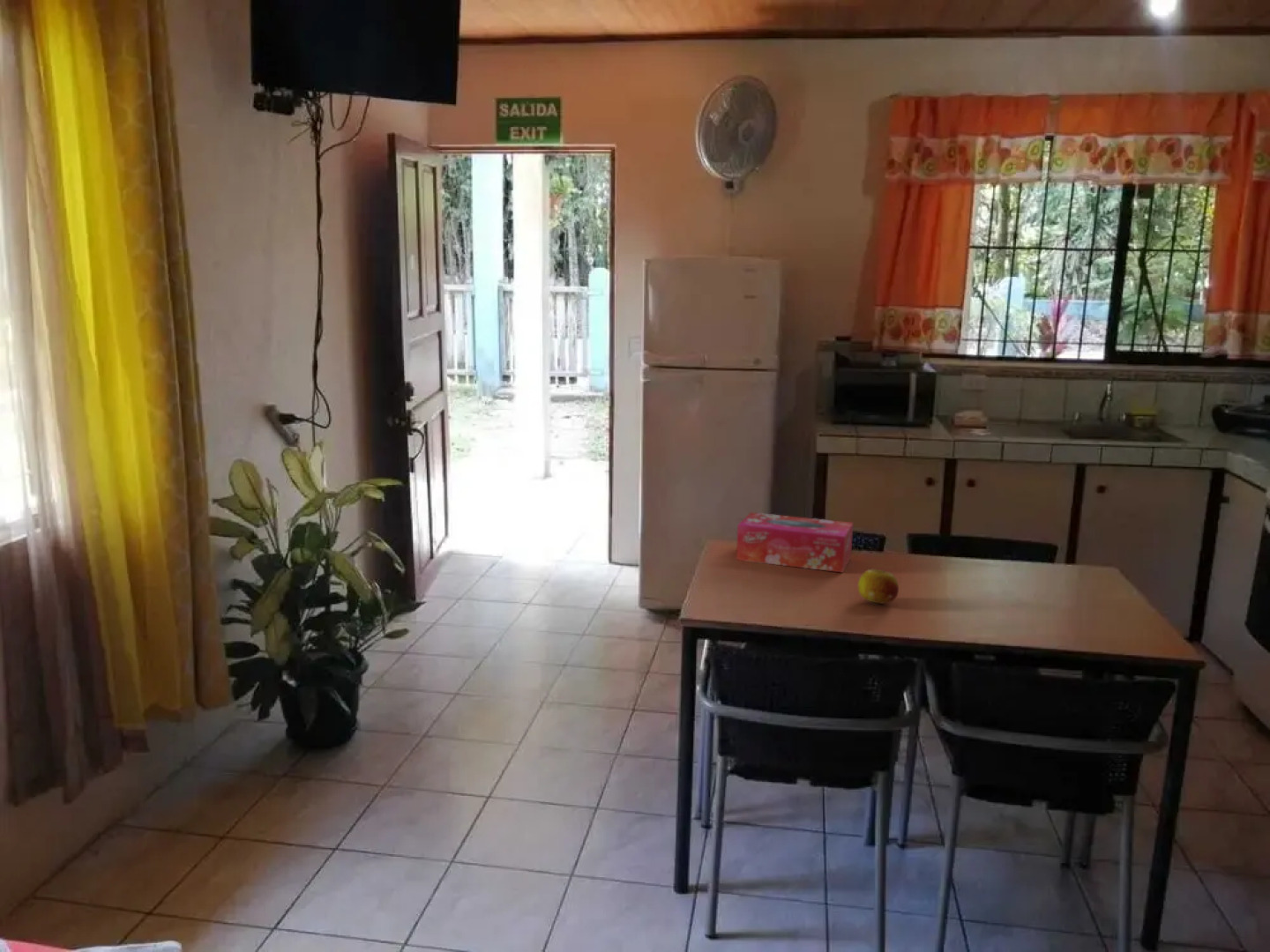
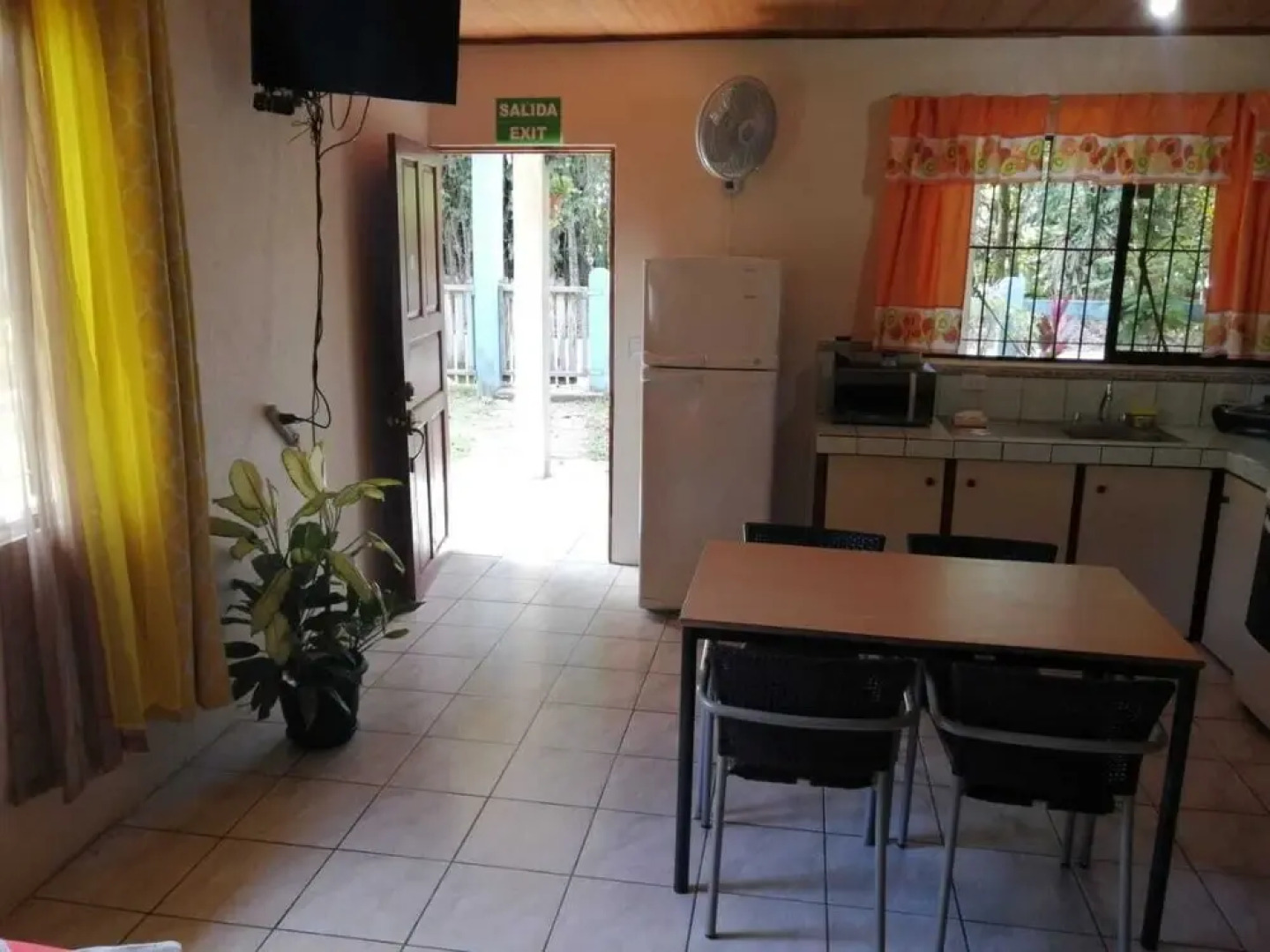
- fruit (878, 586)
- tissue box (795, 540)
